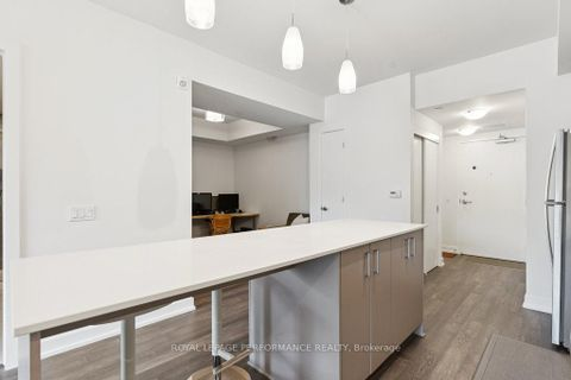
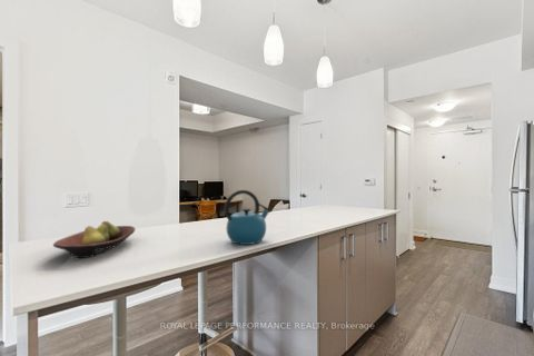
+ fruit bowl (99, 236)
+ kettle (248, 215)
